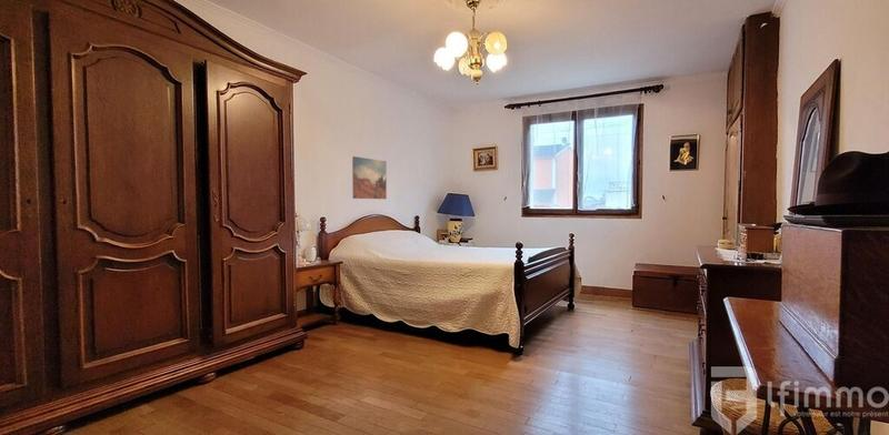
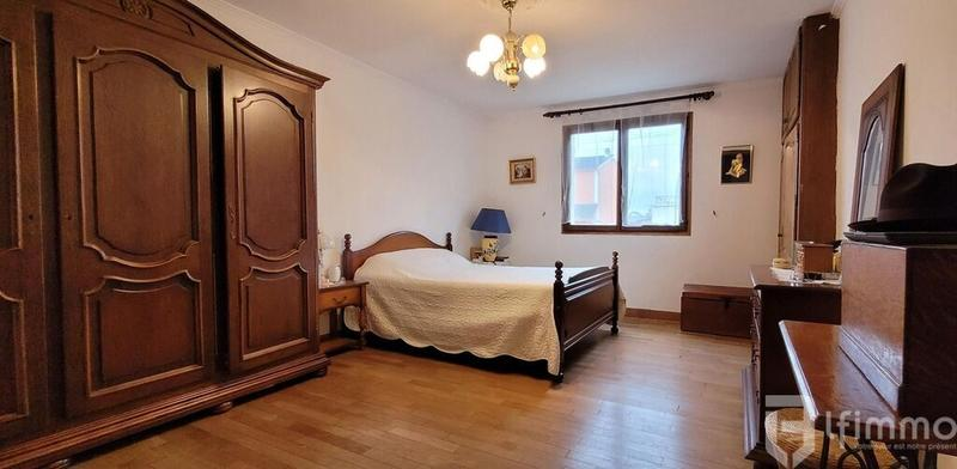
- wall art (370, 179)
